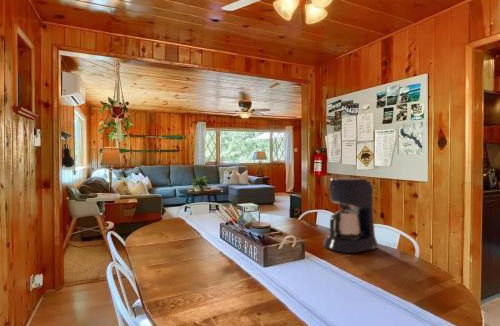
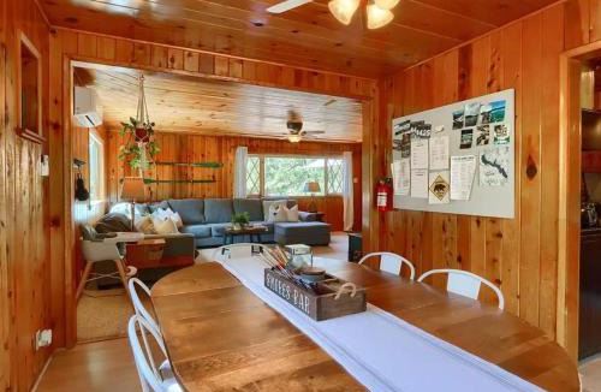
- coffee maker (350, 212)
